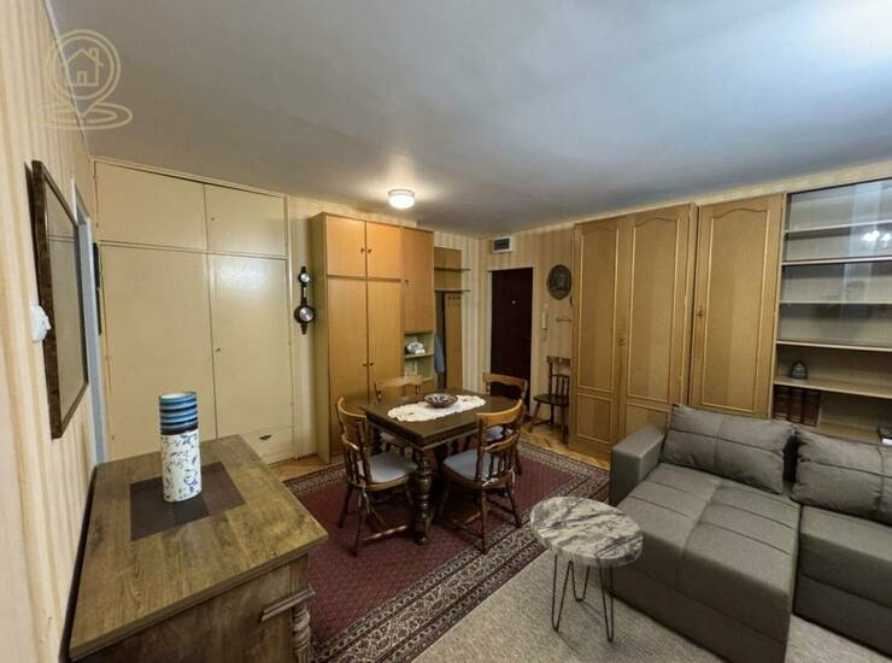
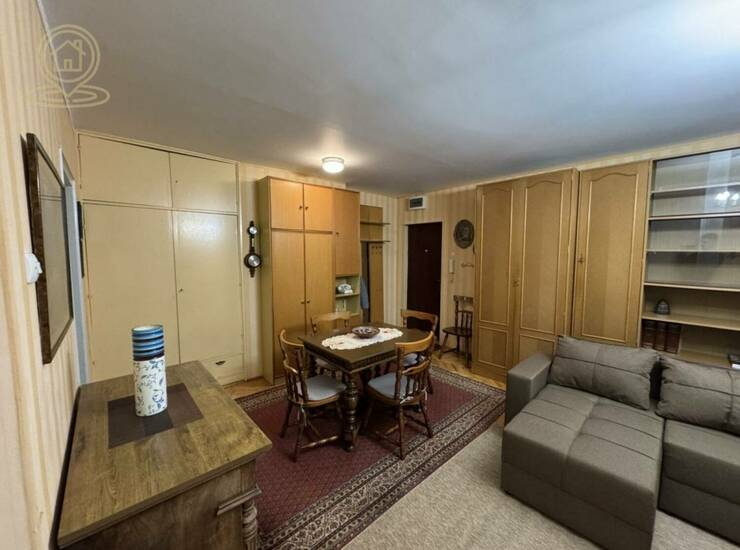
- side table (586, 575)
